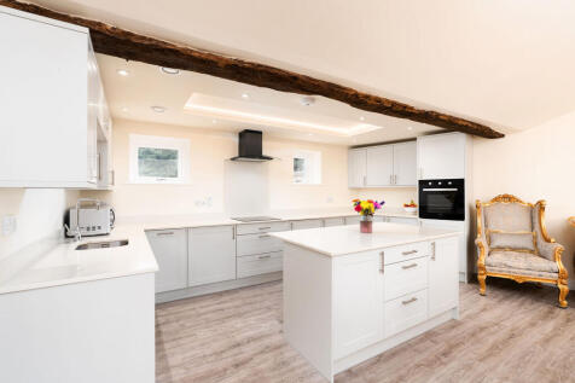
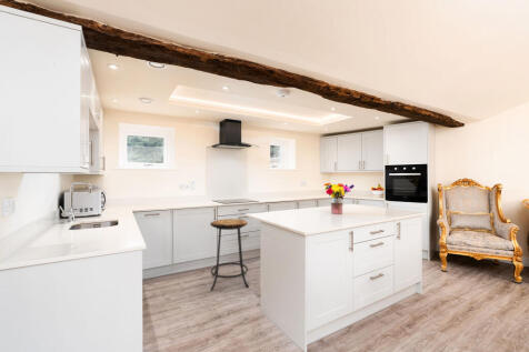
+ bar stool (239, 251)
